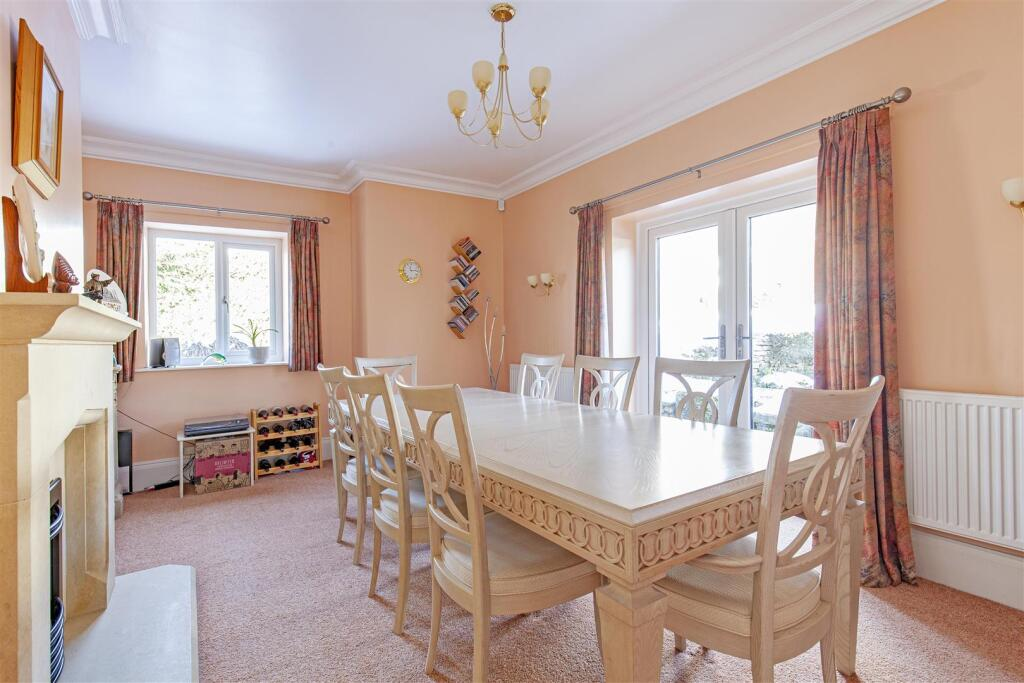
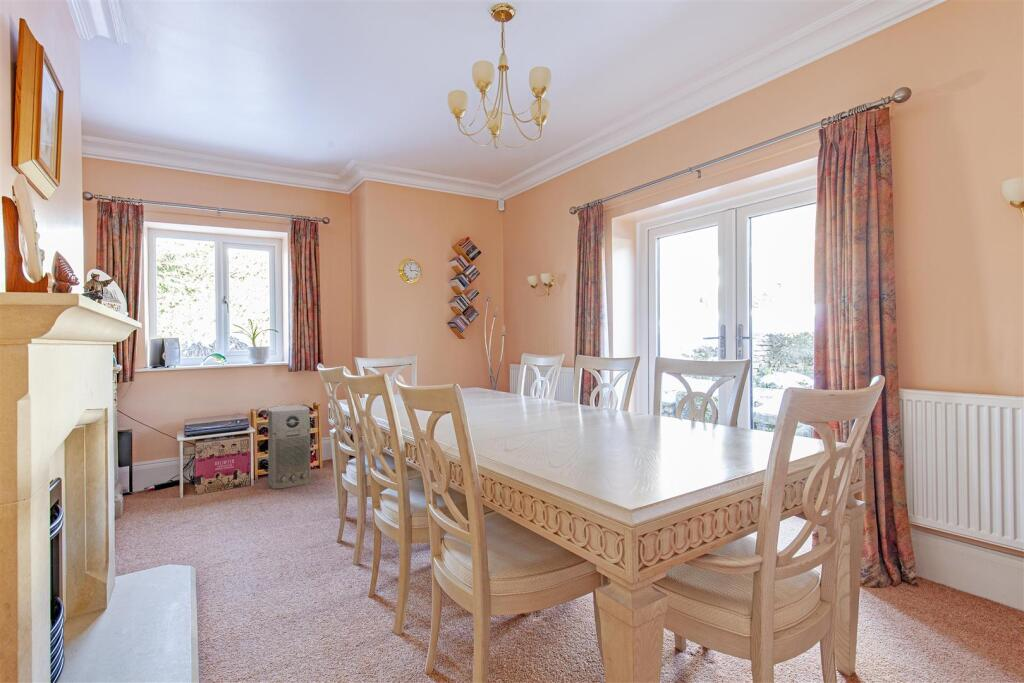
+ air purifier (288, 444)
